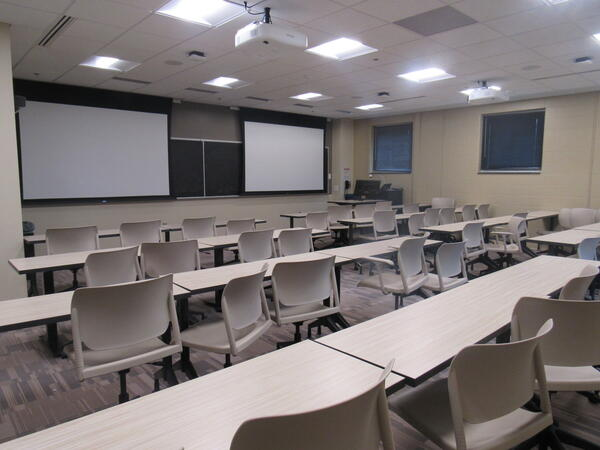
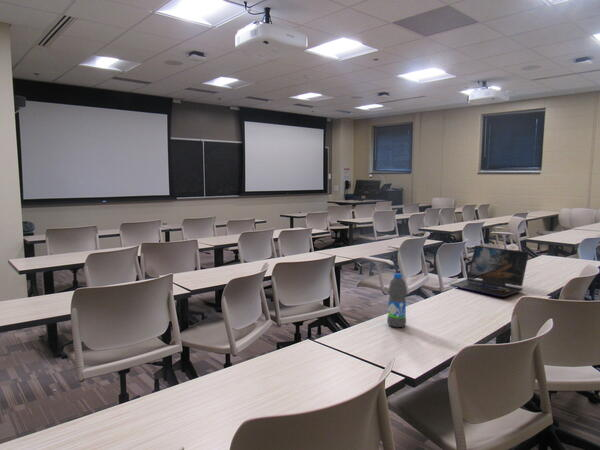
+ laptop (488, 269)
+ water bottle (397, 299)
